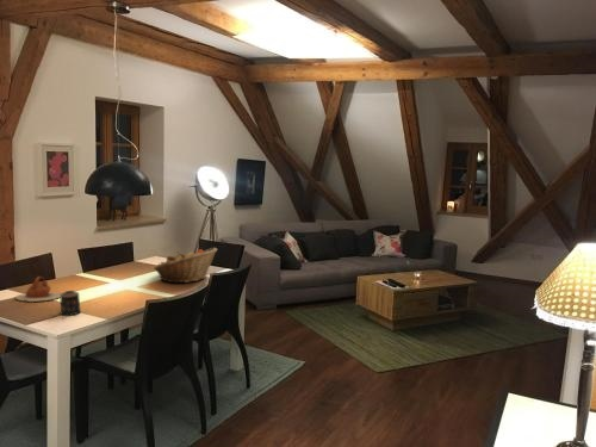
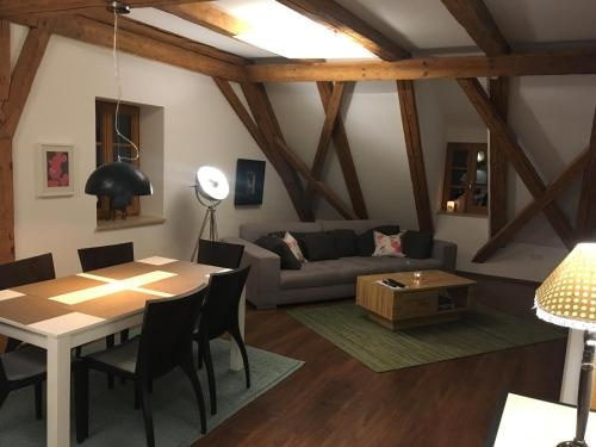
- candle (69, 302)
- fruit basket (186, 263)
- teapot (39, 286)
